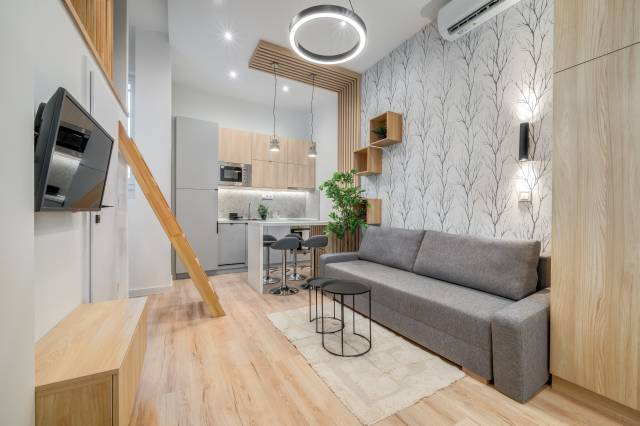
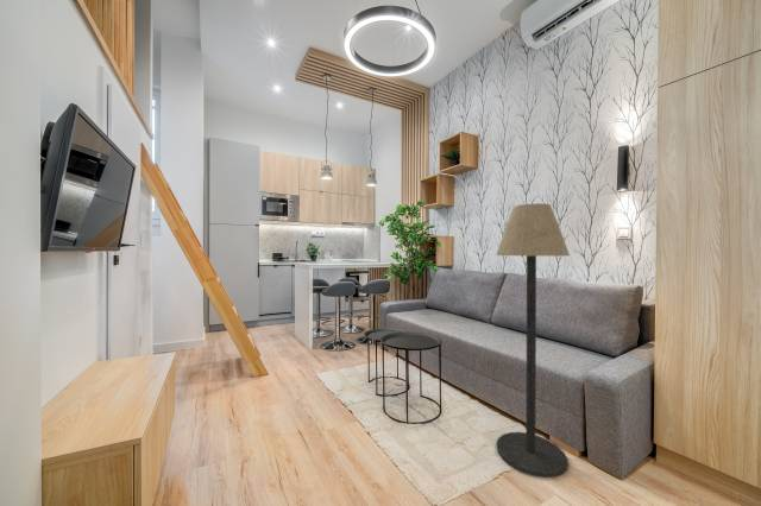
+ floor lamp (530, 330)
